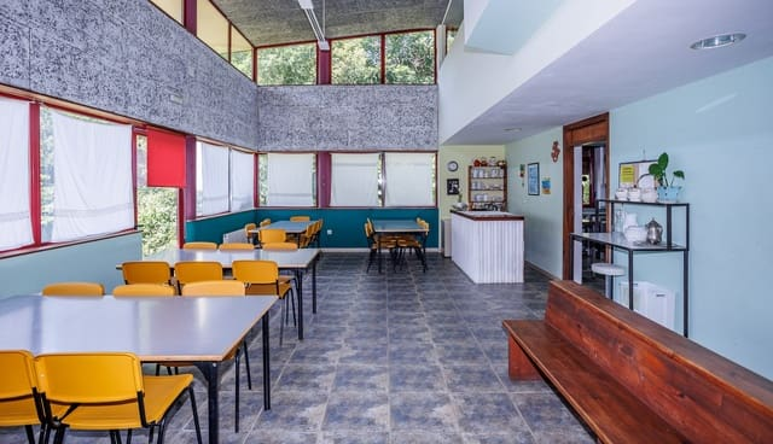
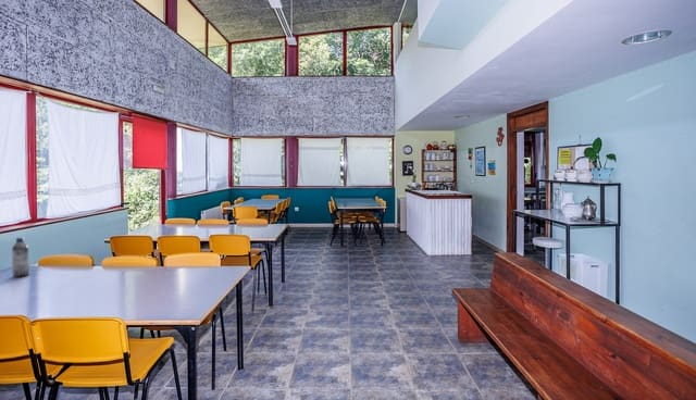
+ water bottle (20, 257)
